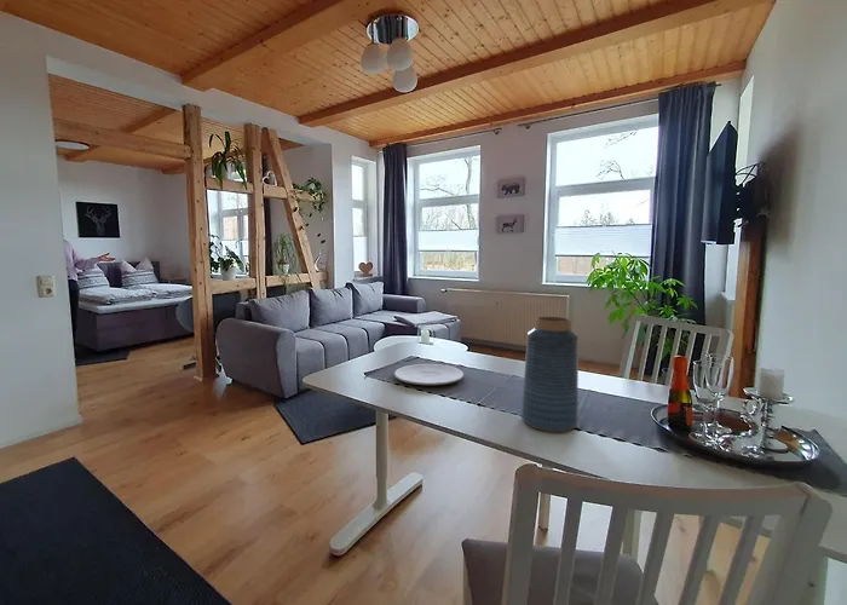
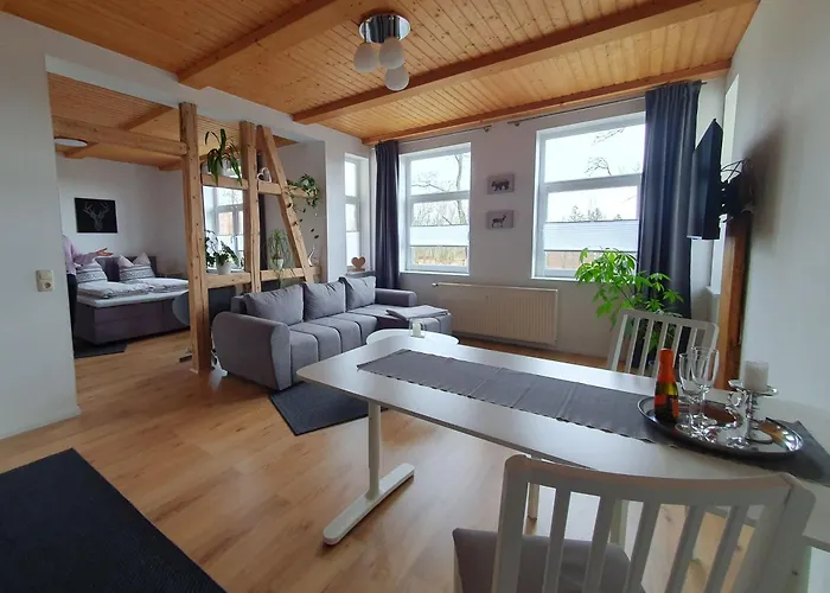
- plate (428, 374)
- vase (551, 370)
